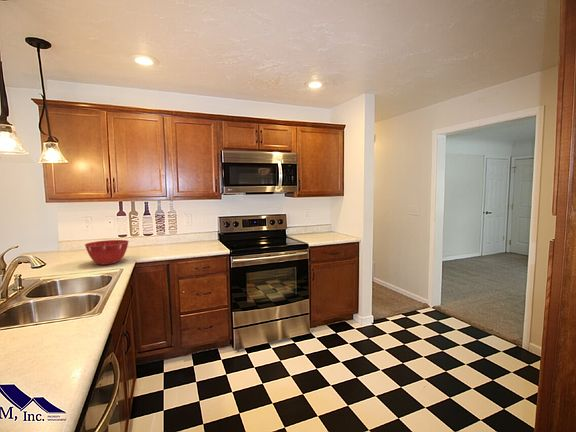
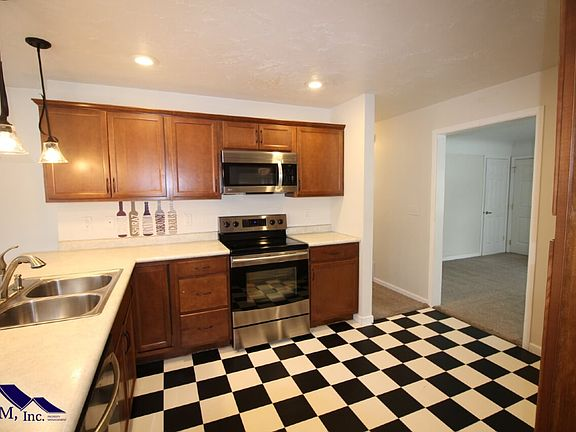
- mixing bowl (107, 252)
